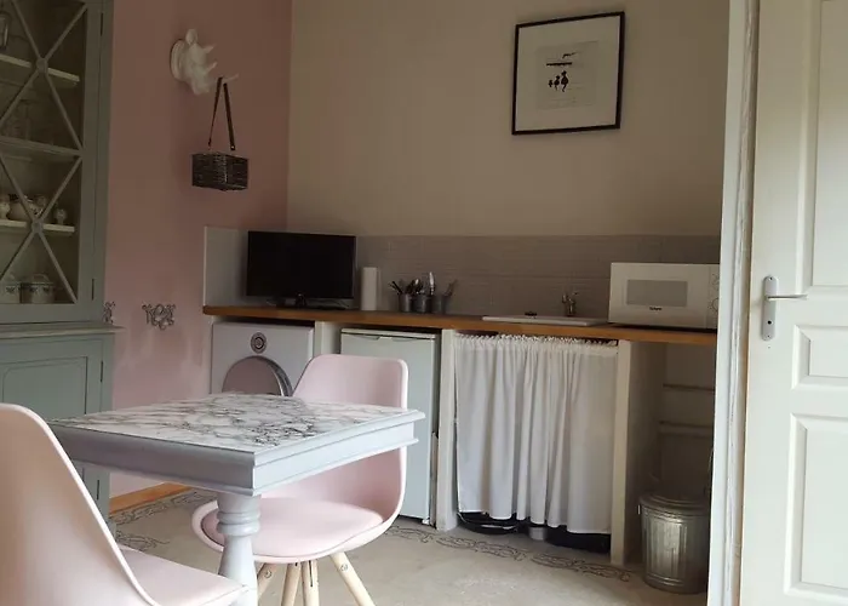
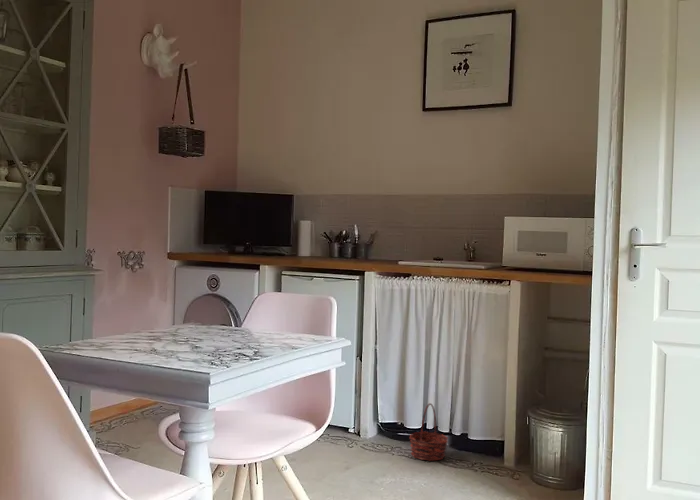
+ basket (429, 432)
